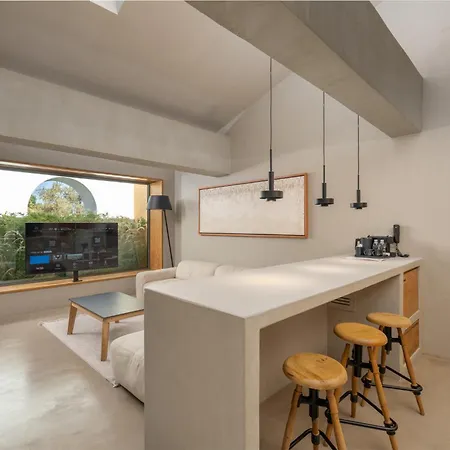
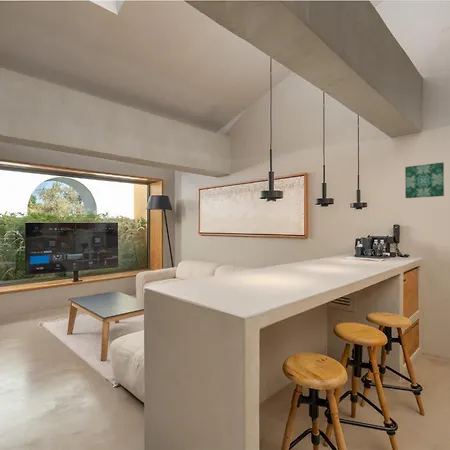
+ wall art (424, 181)
